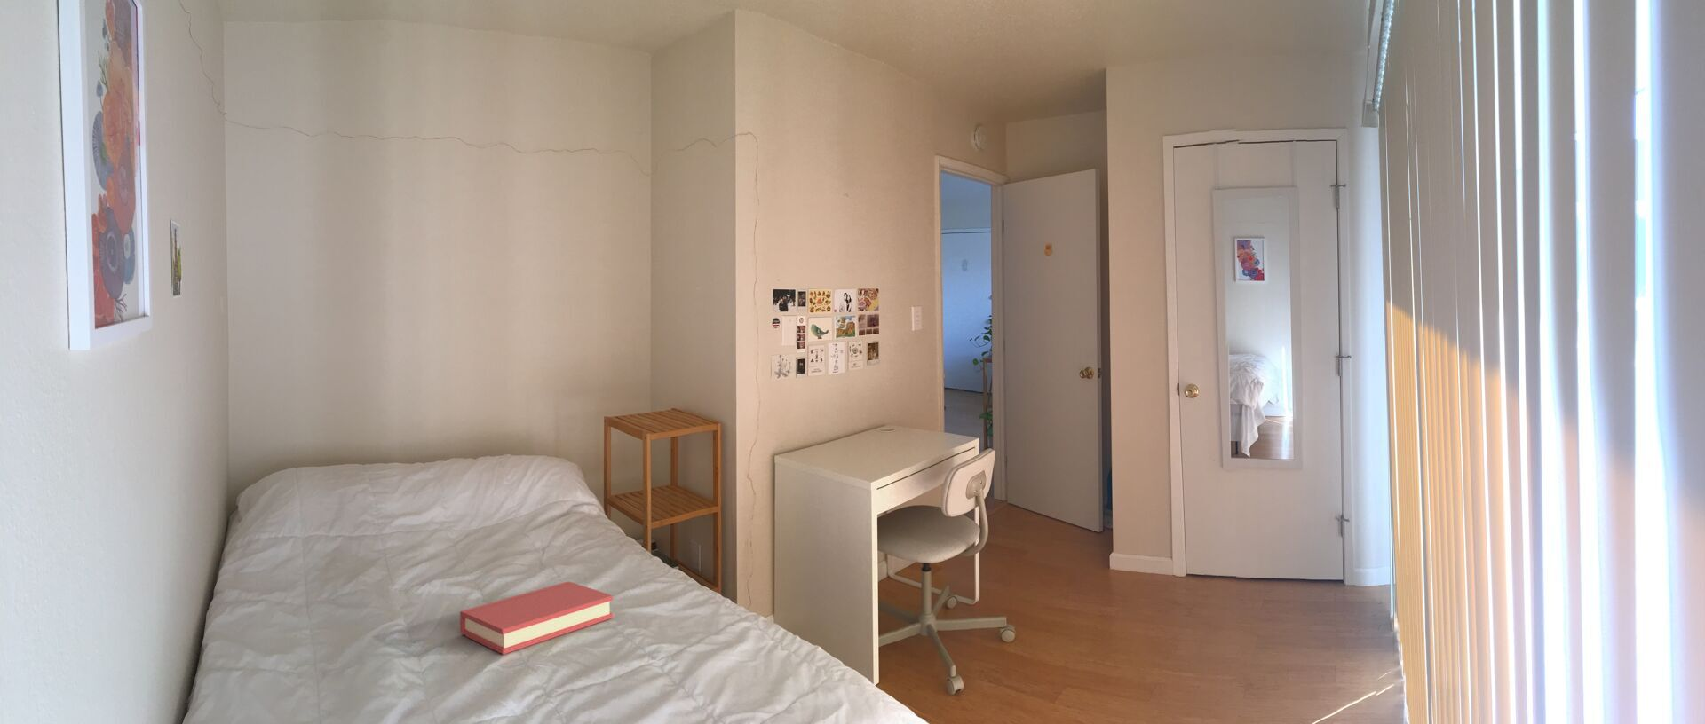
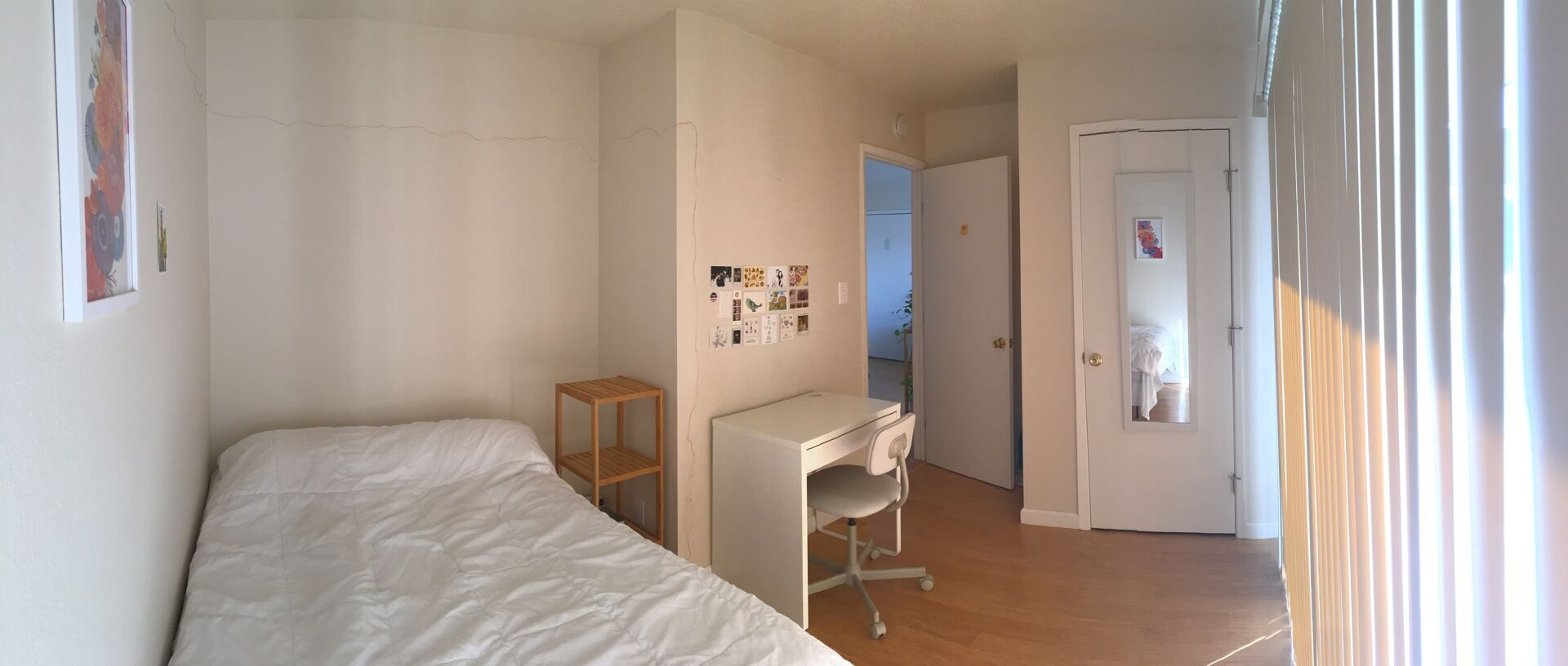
- hardback book (538, 614)
